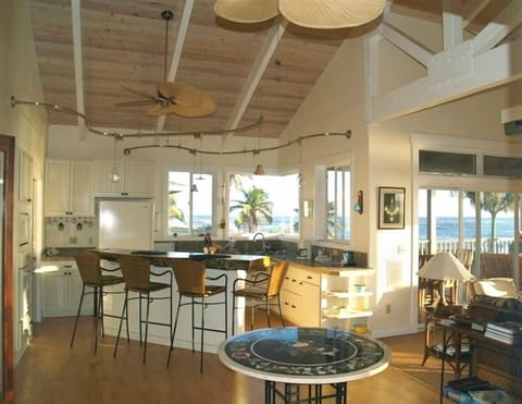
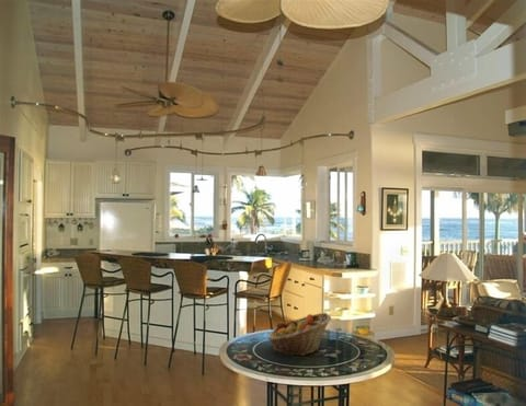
+ fruit basket (299, 332)
